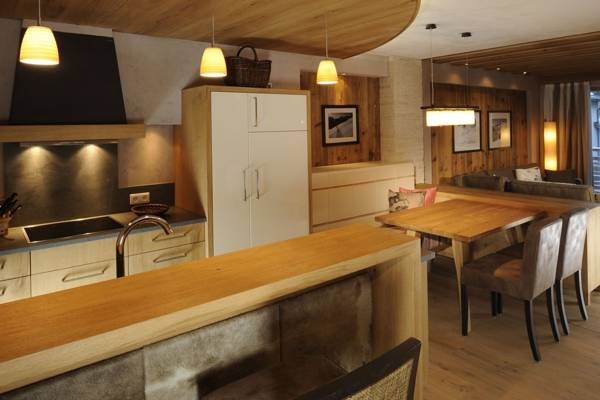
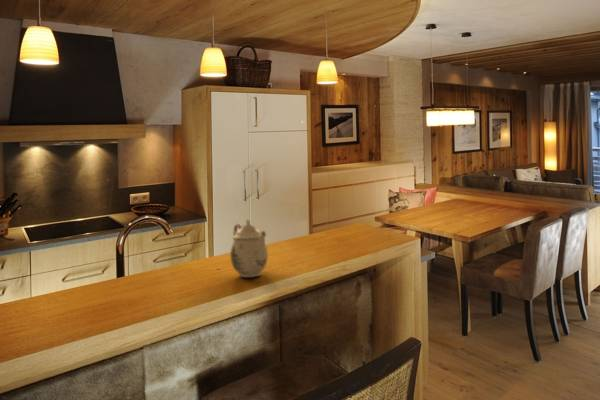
+ teapot (249, 247)
